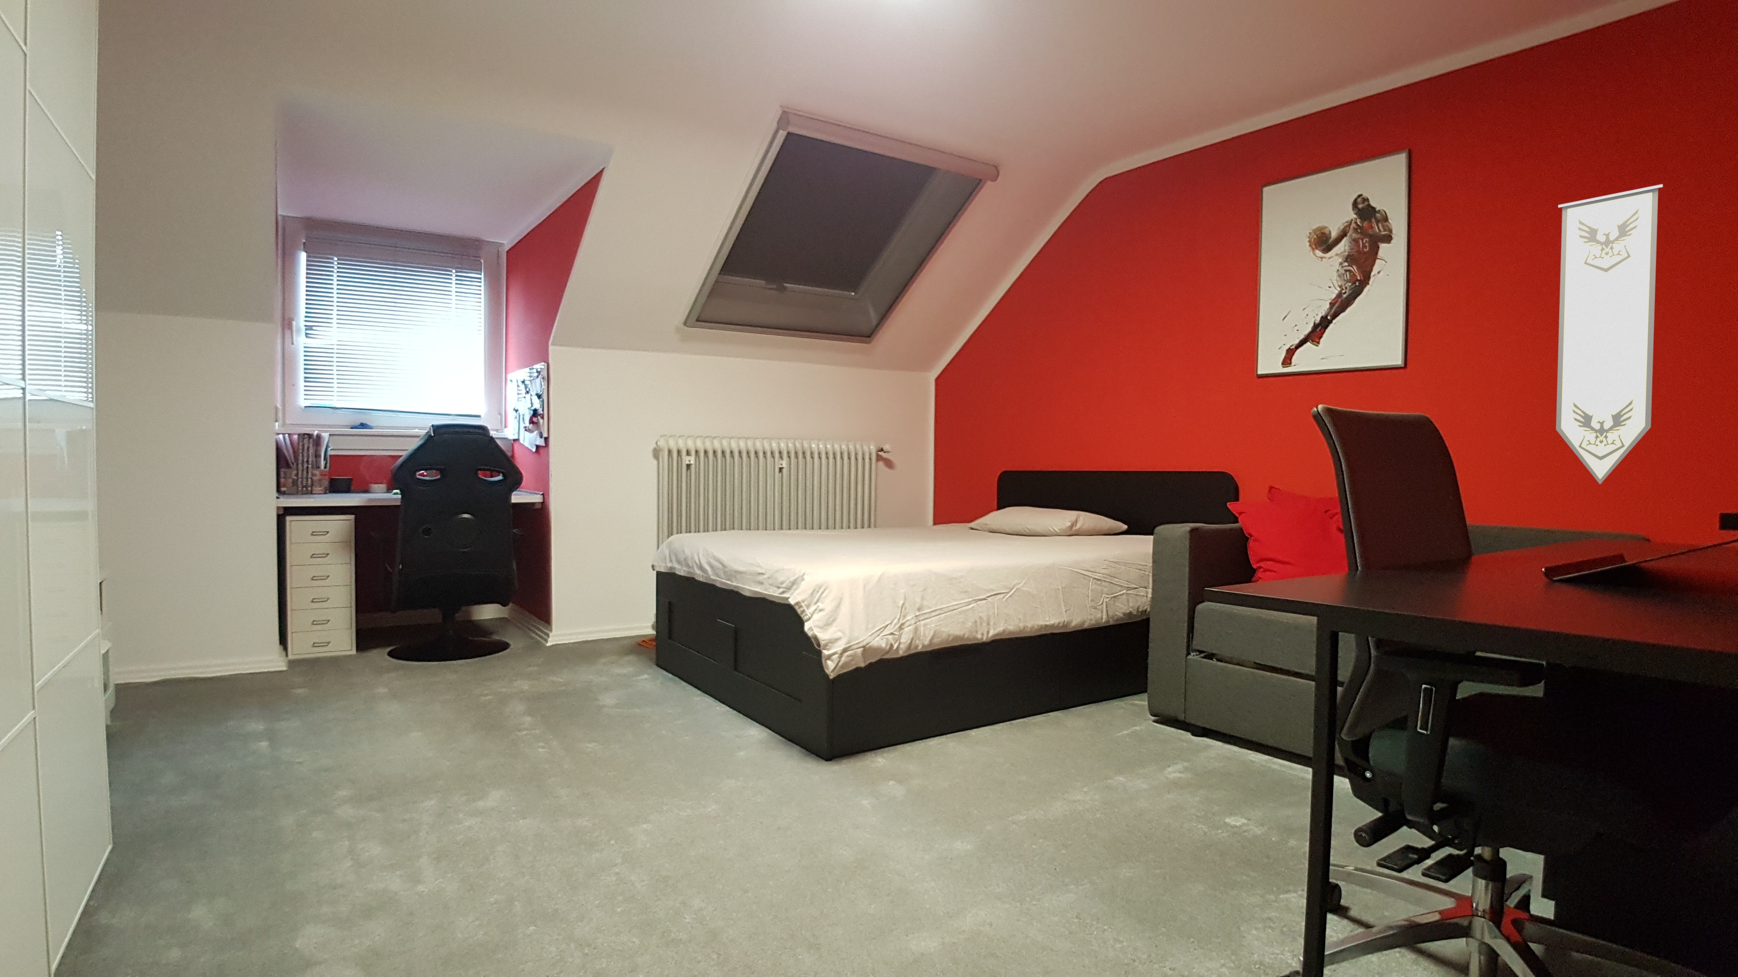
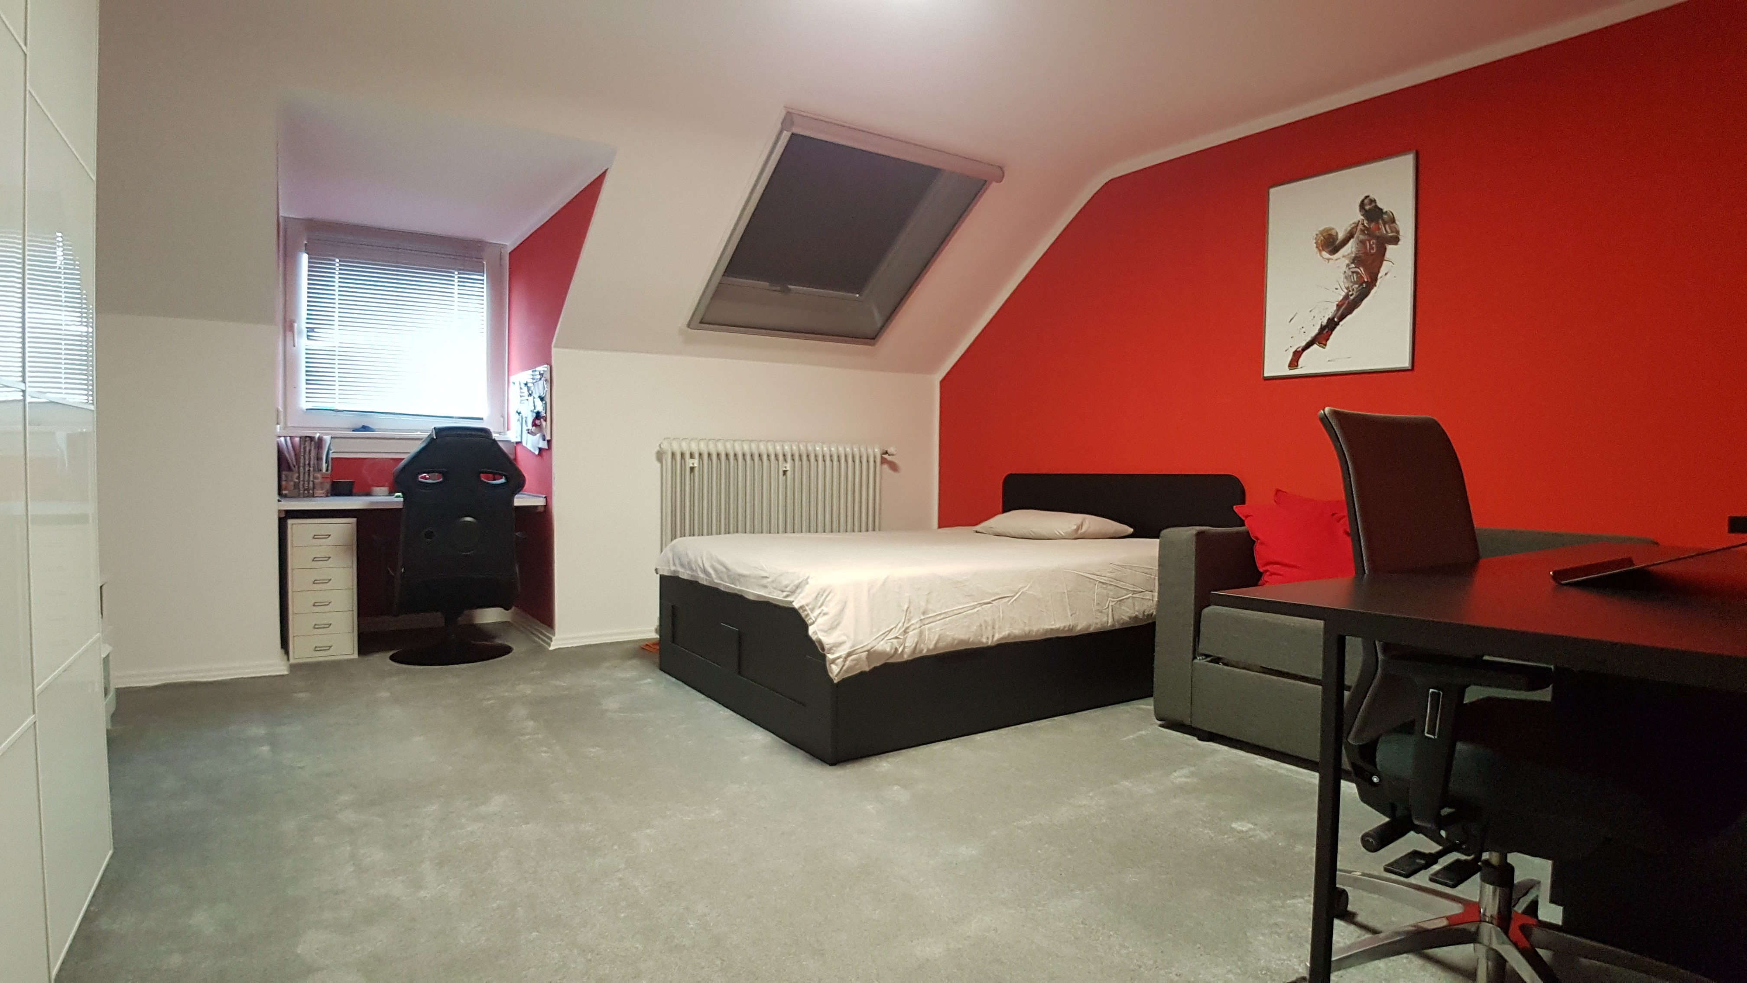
- pennant (1604, 340)
